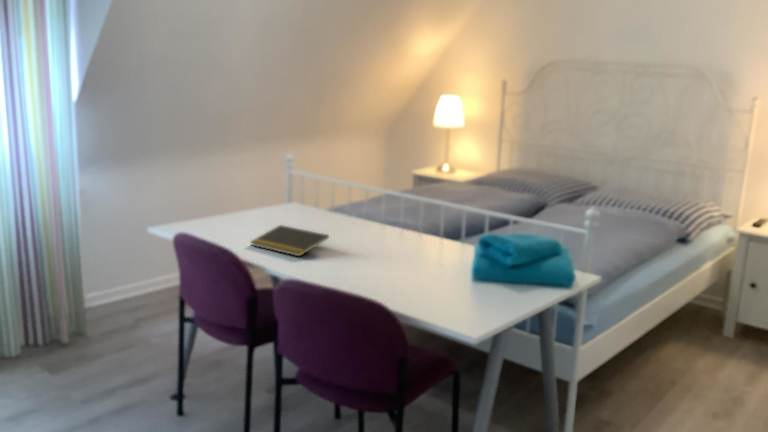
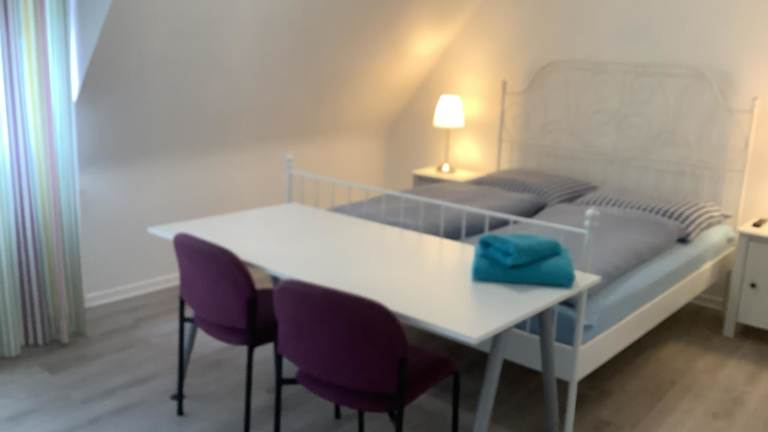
- notepad (289, 239)
